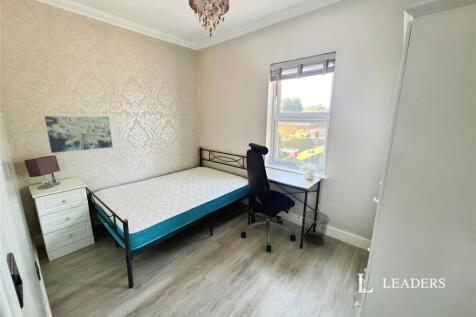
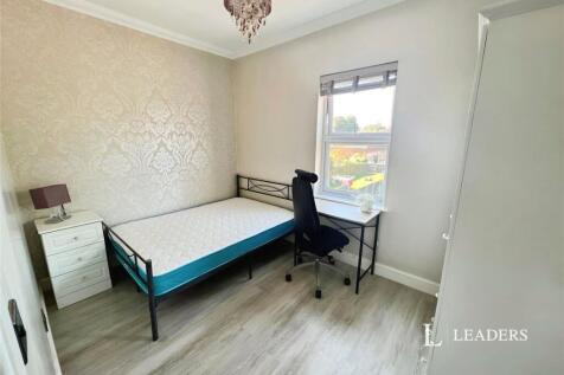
- waste bin (314, 228)
- wall art (82, 133)
